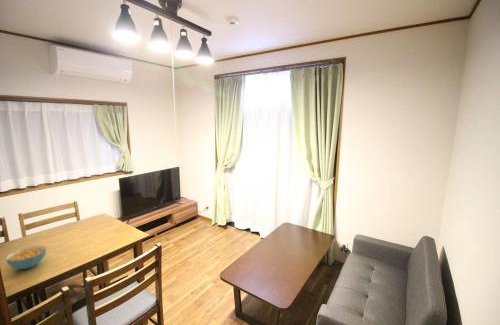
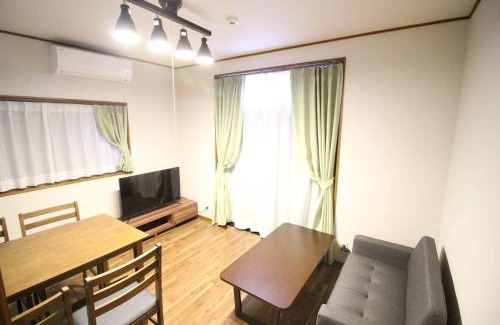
- cereal bowl (27, 259)
